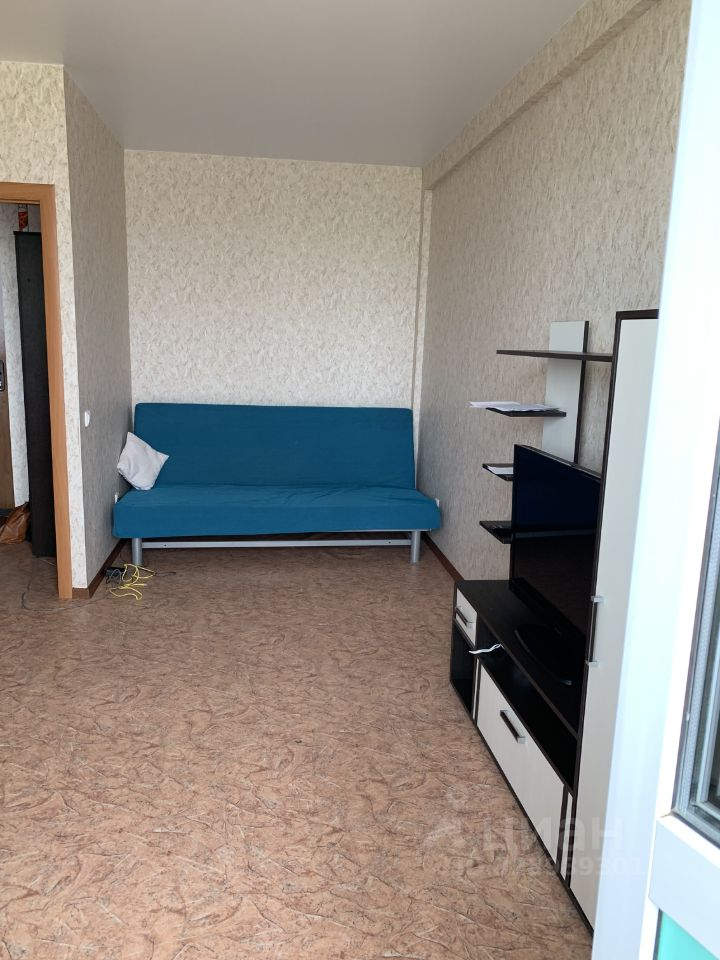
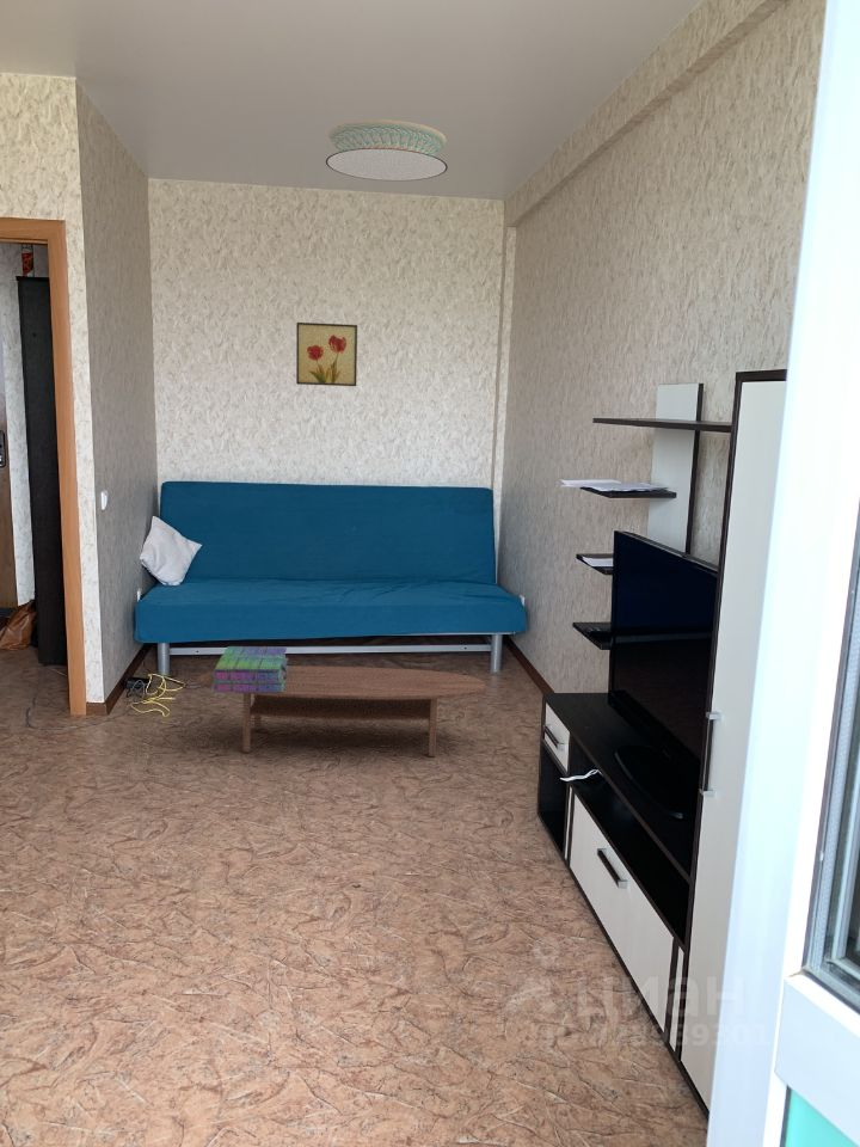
+ wall art (326, 354)
+ stack of books (252, 667)
+ ceiling light (387, 152)
+ coffee table (342, 711)
